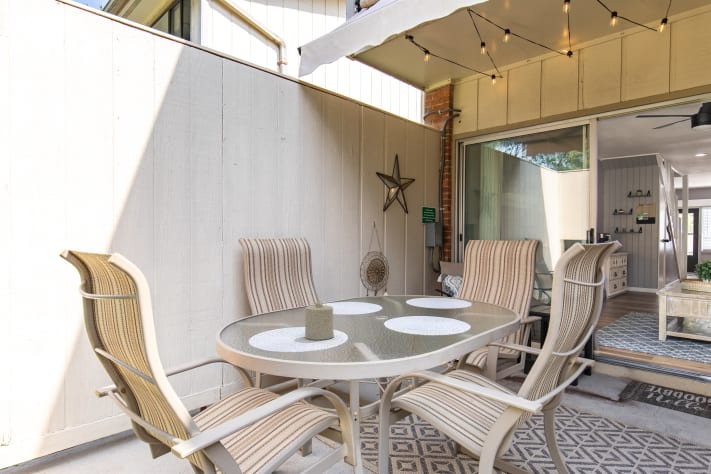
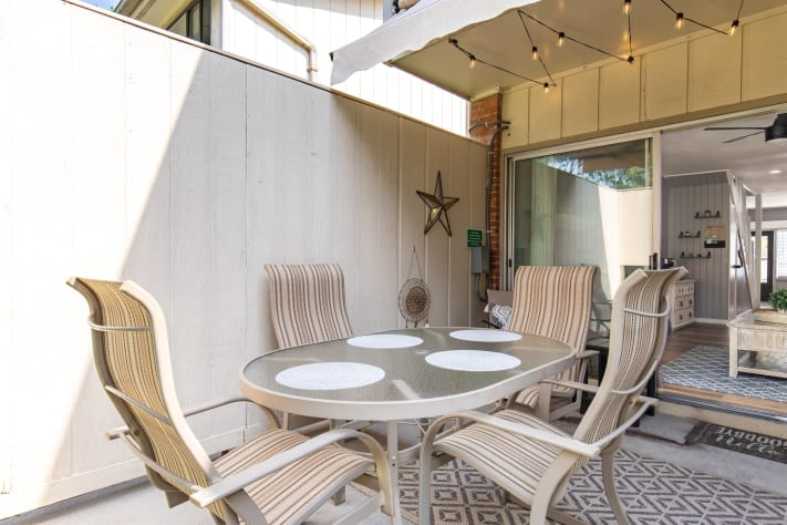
- candle (319, 319)
